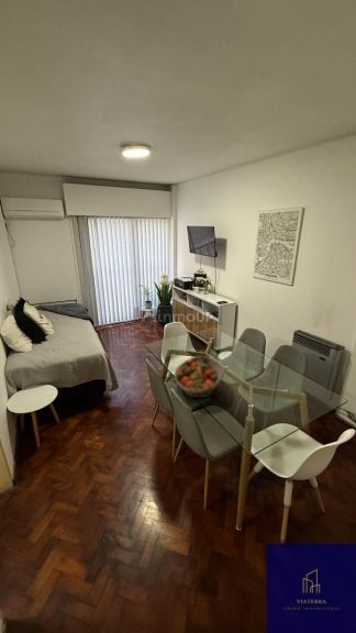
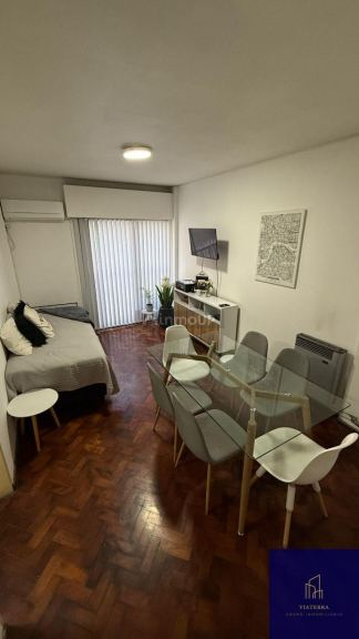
- fruit basket (198, 376)
